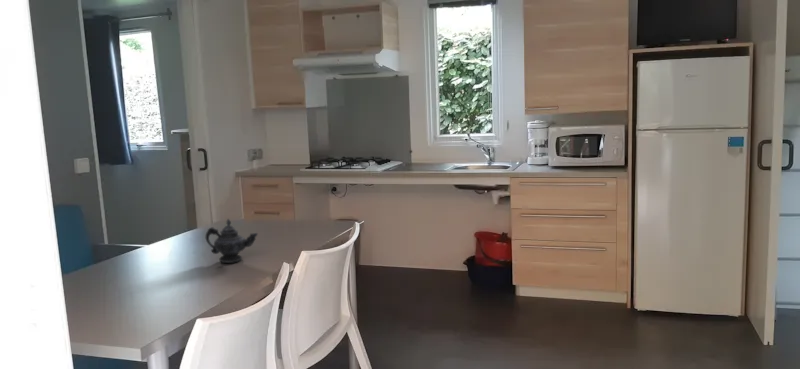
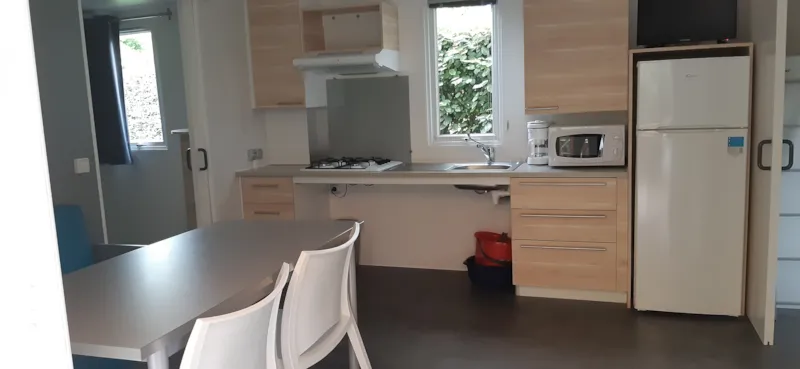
- teapot (231, 239)
